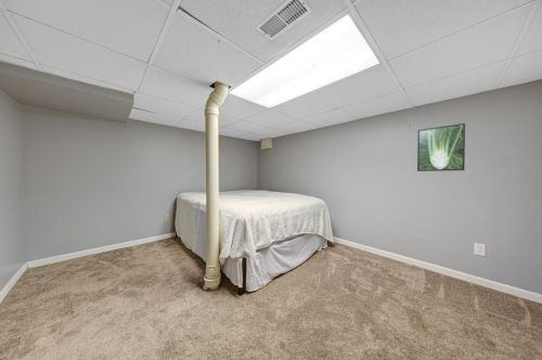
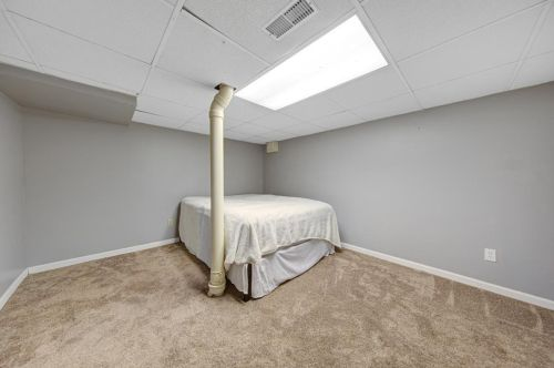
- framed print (439, 149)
